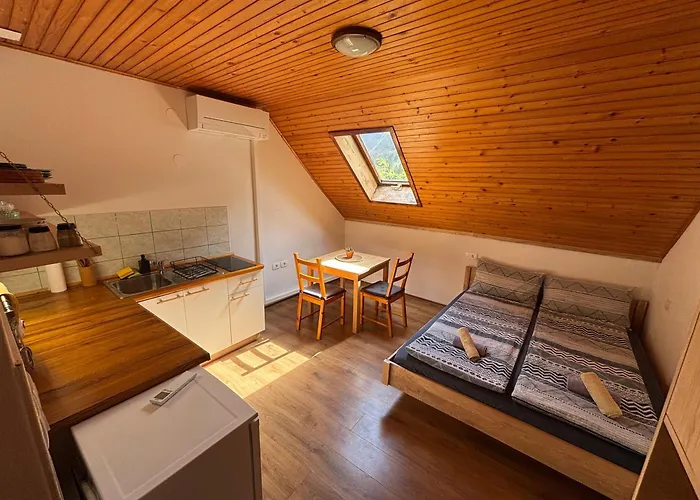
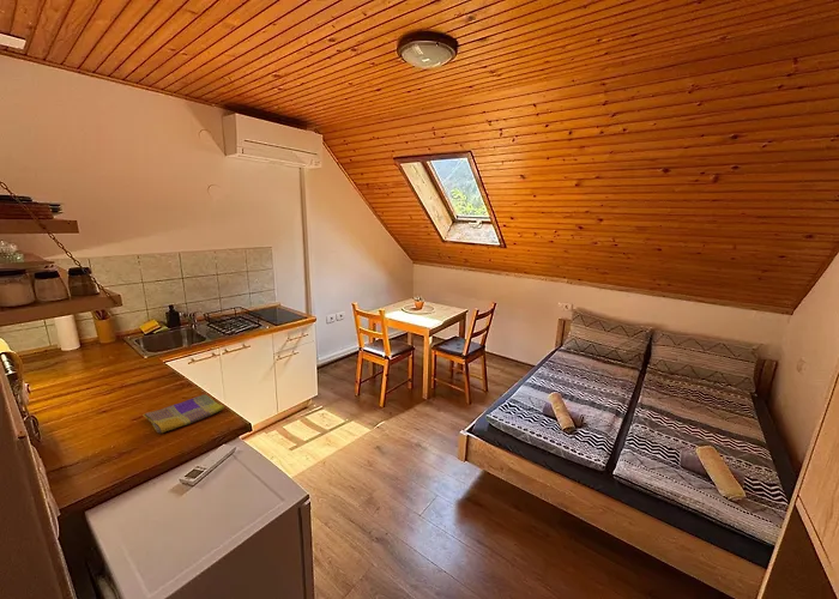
+ dish towel (185, 411)
